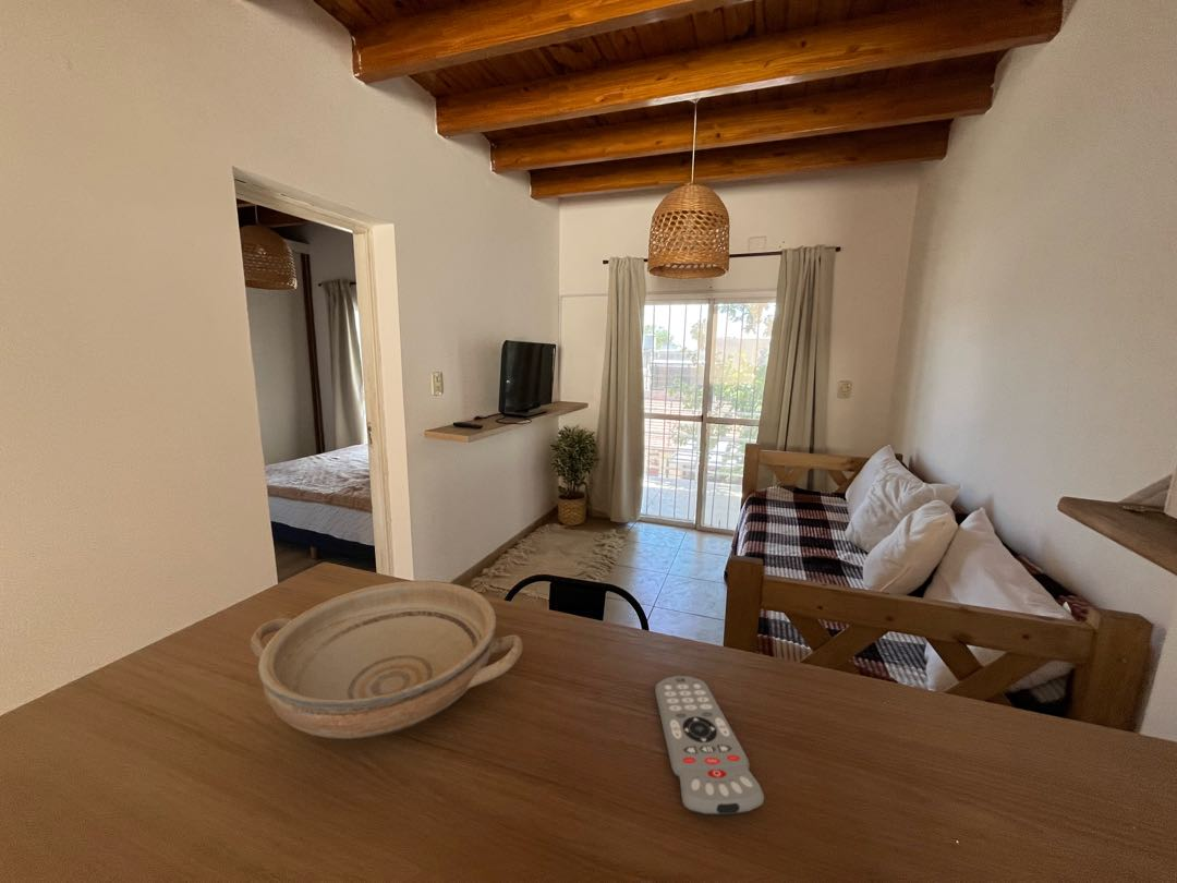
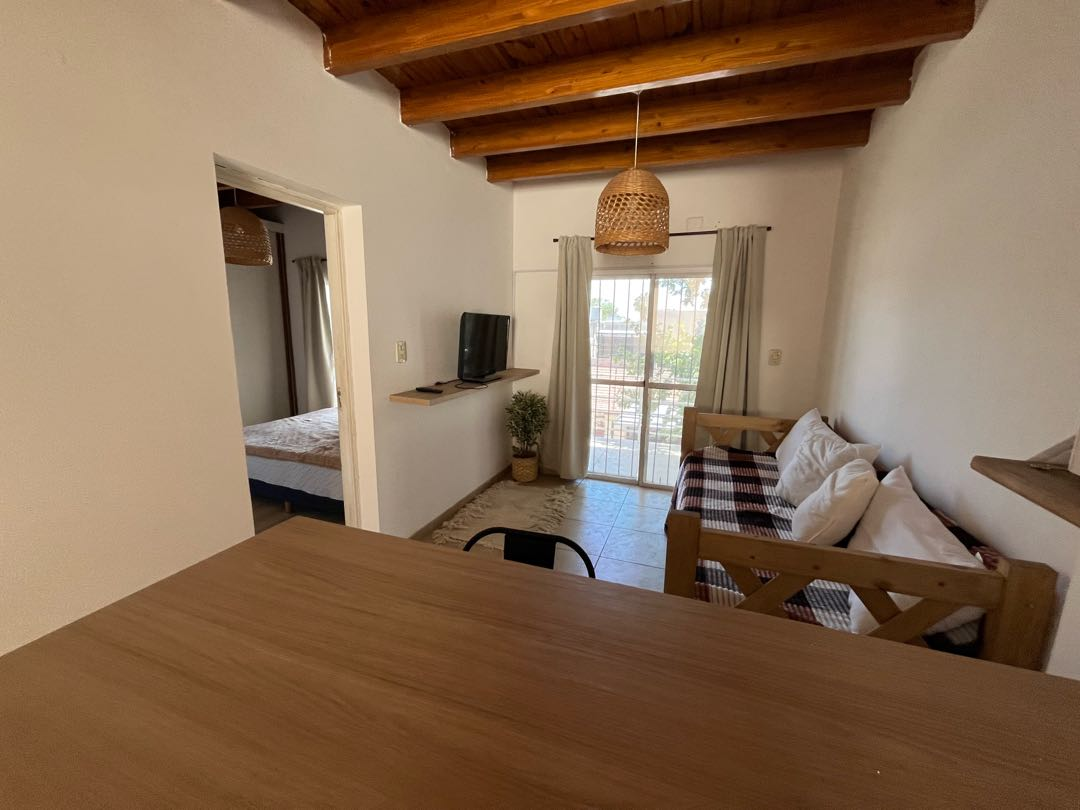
- ceramic bowl (388, 662)
- remote control (697, 735)
